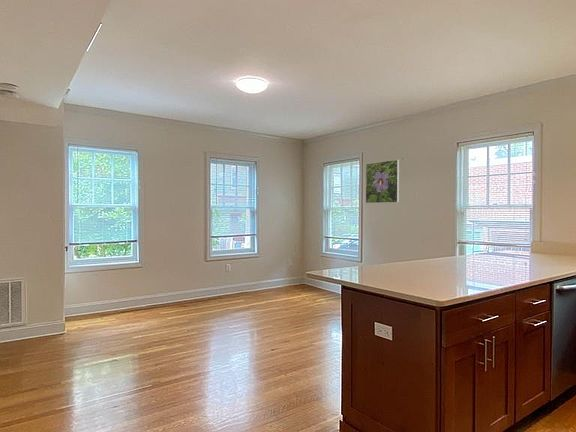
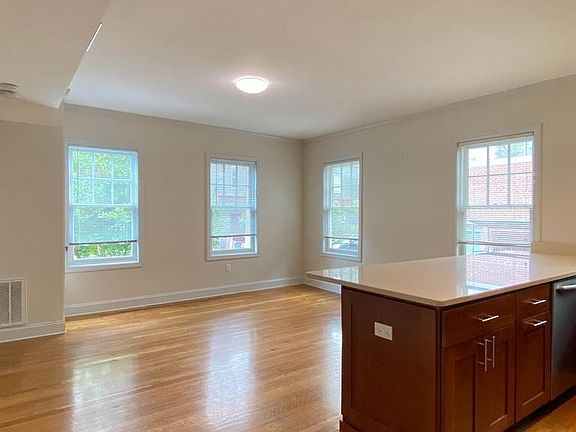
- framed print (381, 182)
